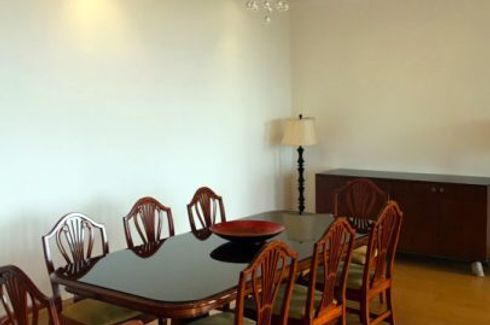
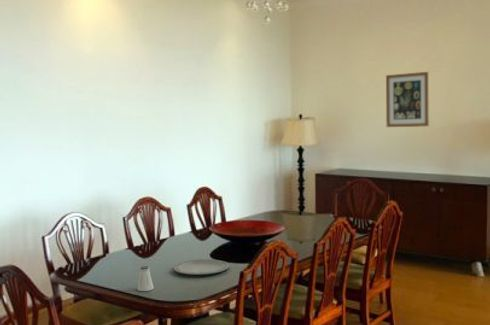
+ wall art (406, 100)
+ saltshaker (145, 277)
+ plate (201, 267)
